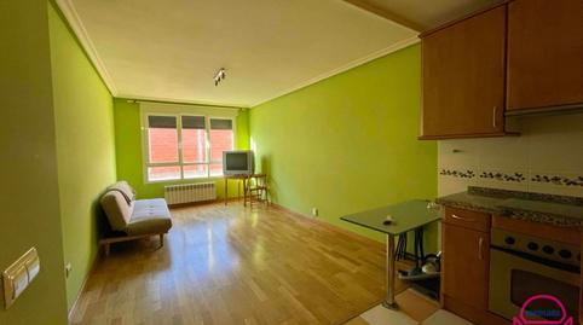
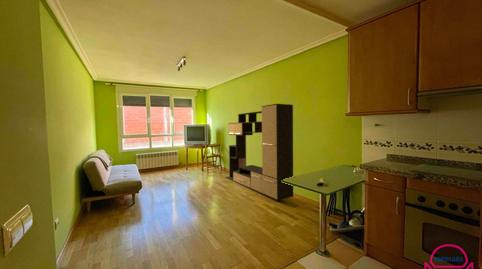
+ media console (245, 147)
